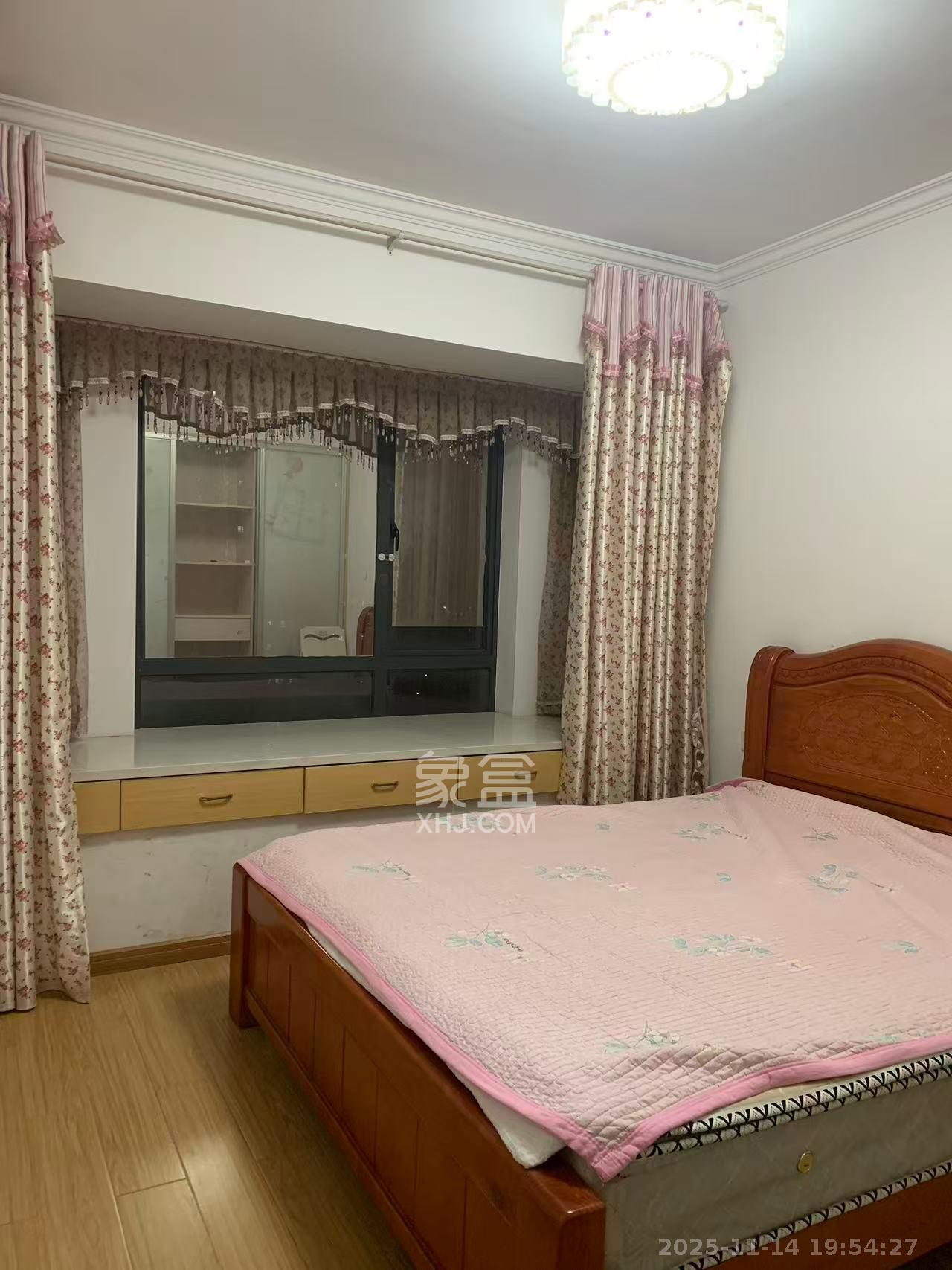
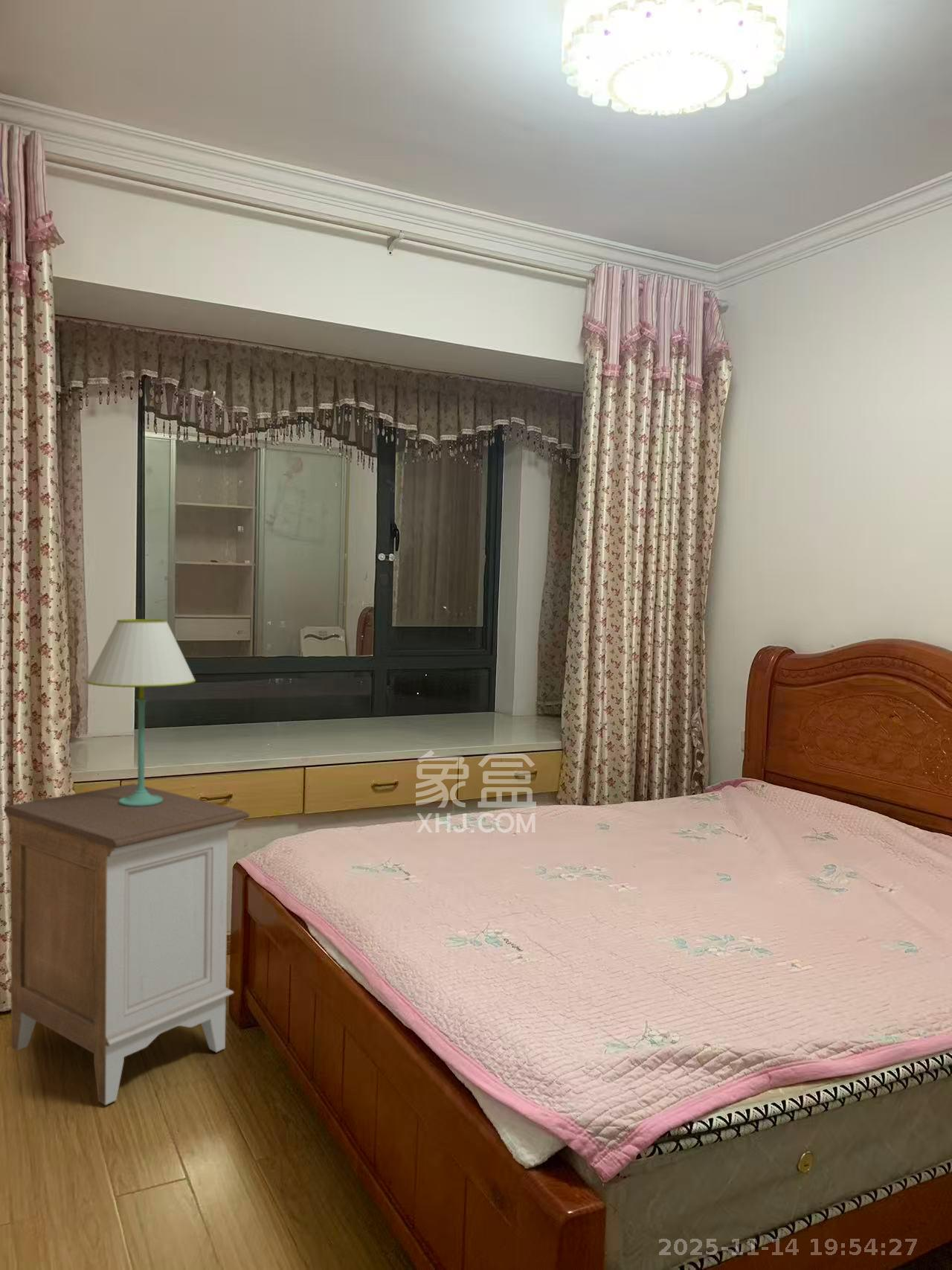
+ table lamp (141, 711)
+ nightstand (126, 927)
